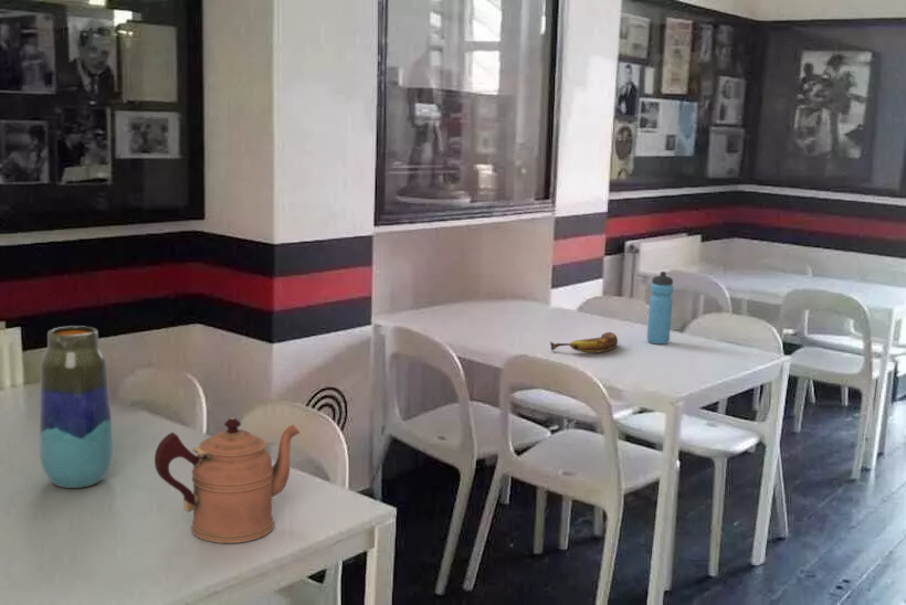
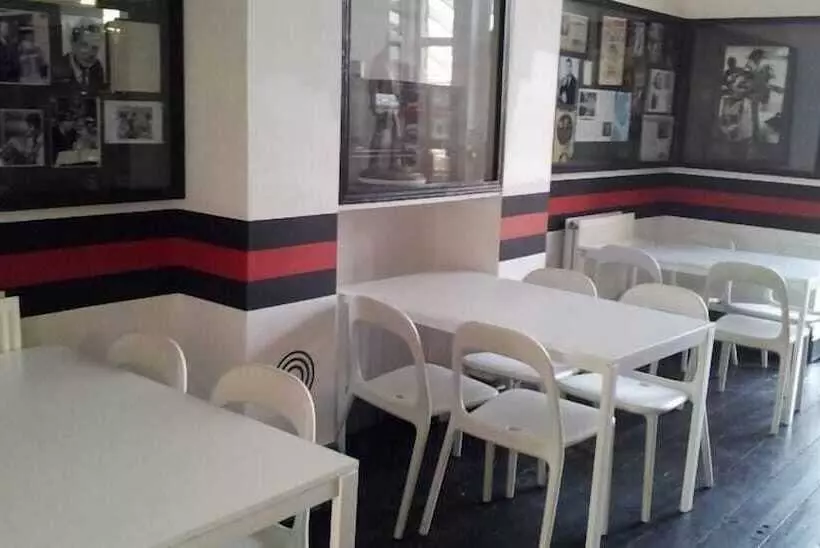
- water bottle (660, 307)
- vase (75, 406)
- banana (590, 341)
- coffeepot (231, 473)
